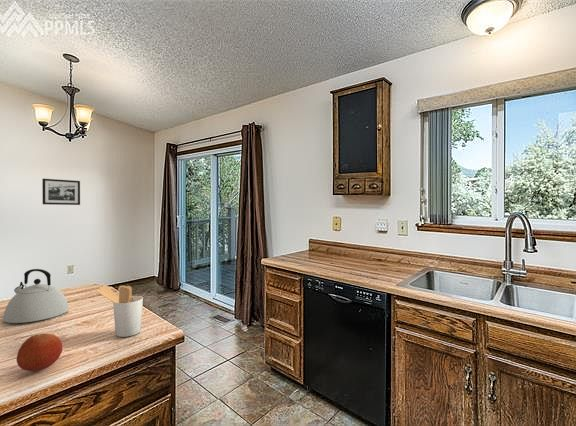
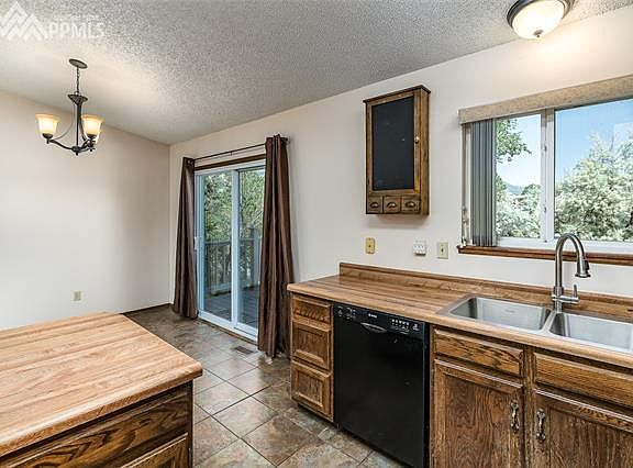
- picture frame (61, 192)
- fruit (40, 351)
- kettle (36, 291)
- utensil holder (120, 308)
